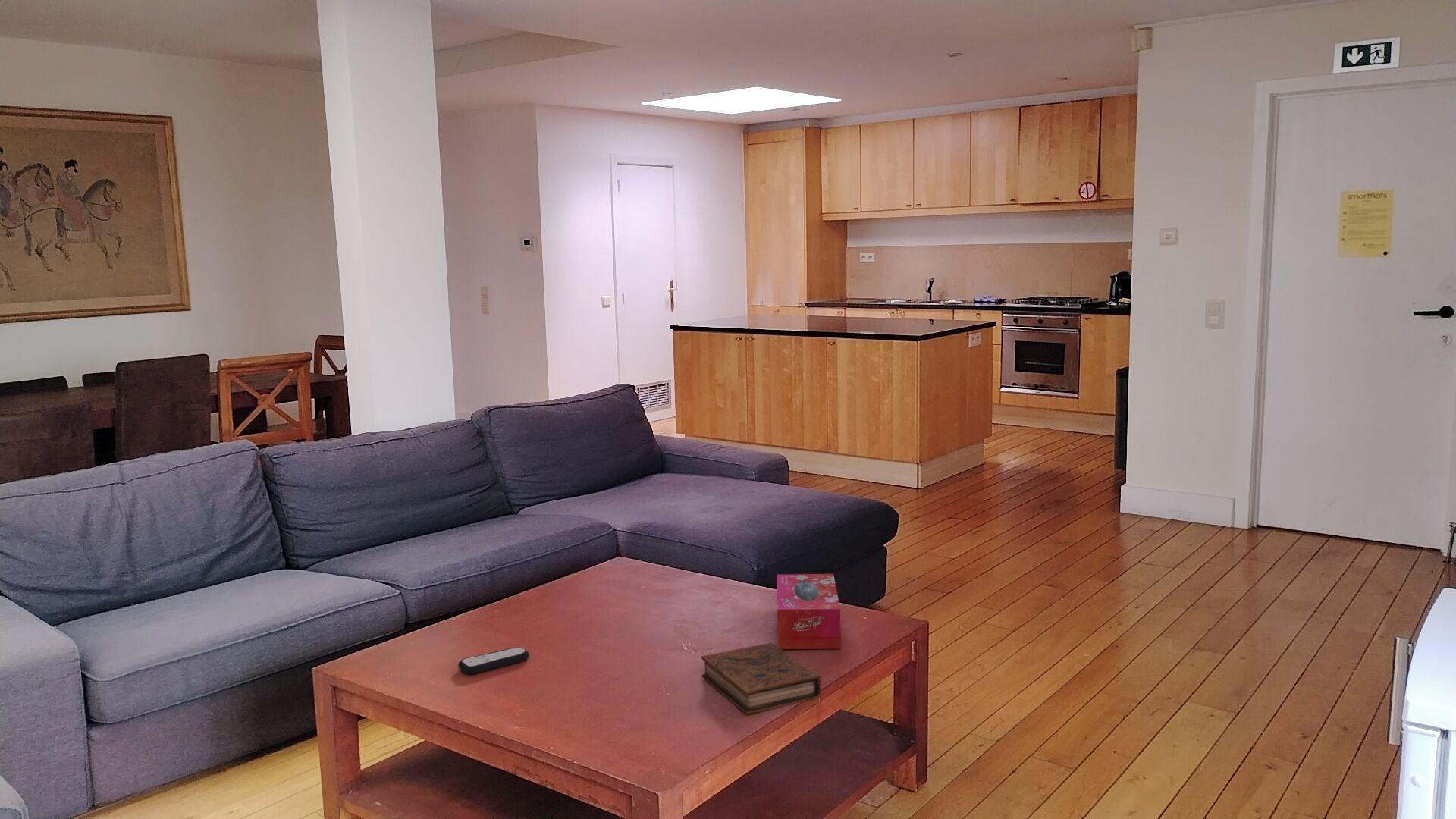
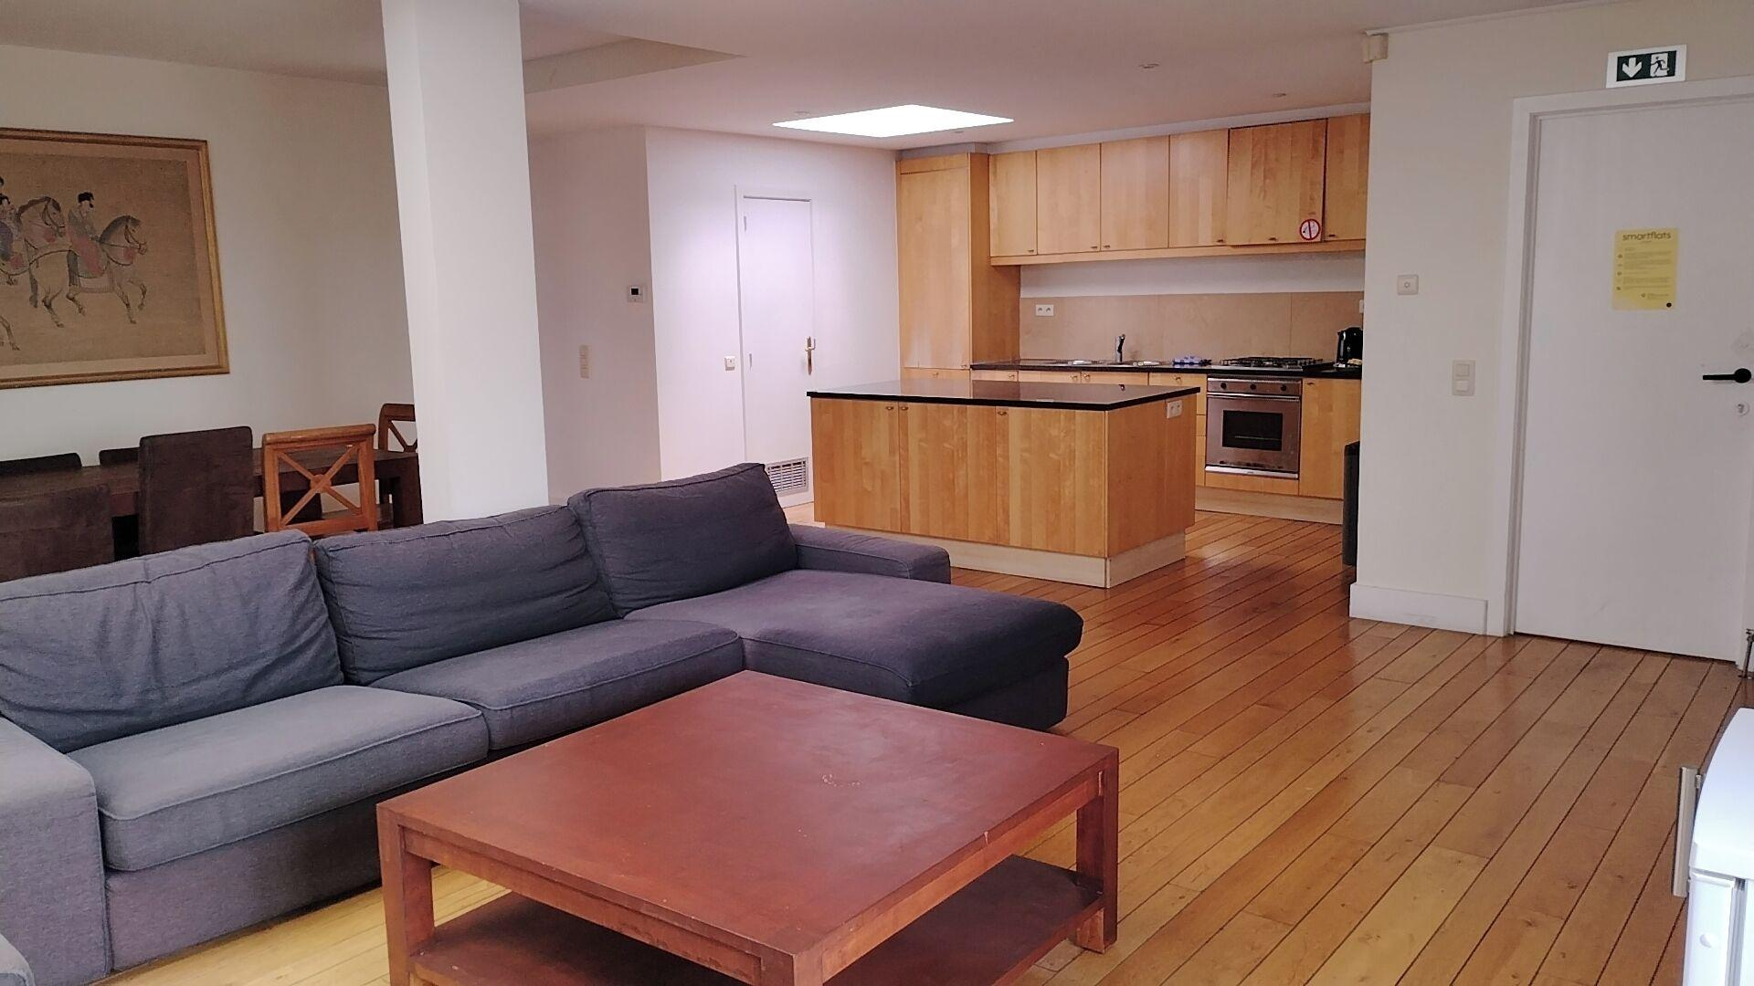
- remote control (494, 660)
- book (760, 676)
- tissue box (807, 609)
